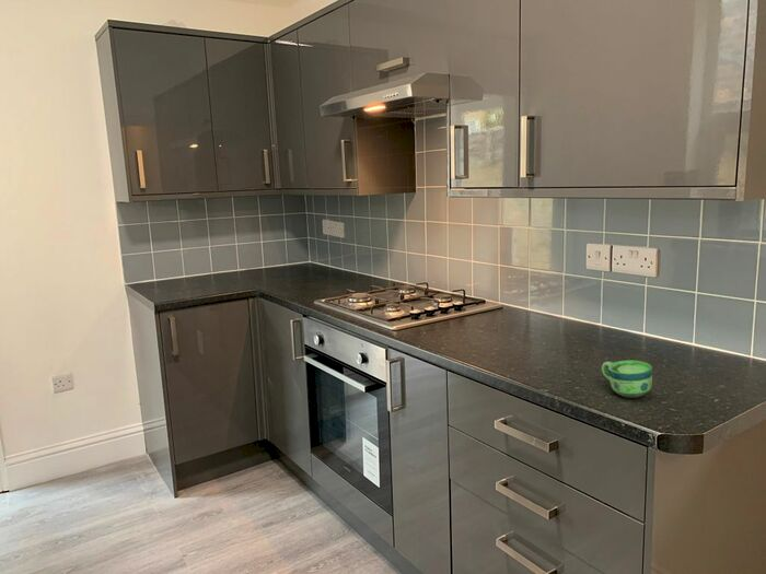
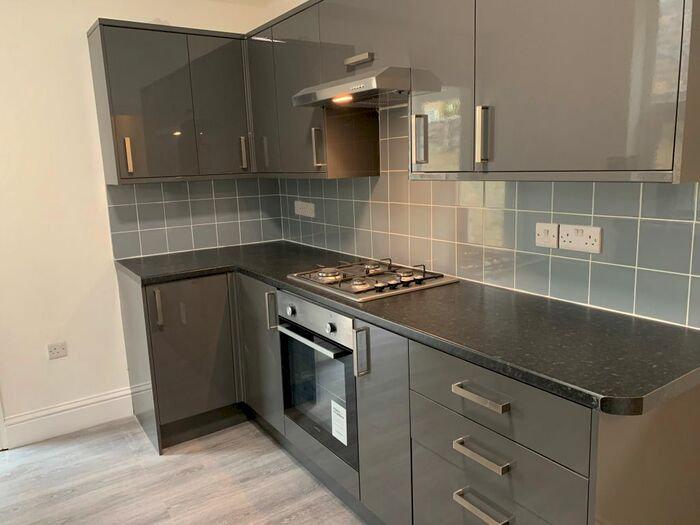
- cup (624, 378)
